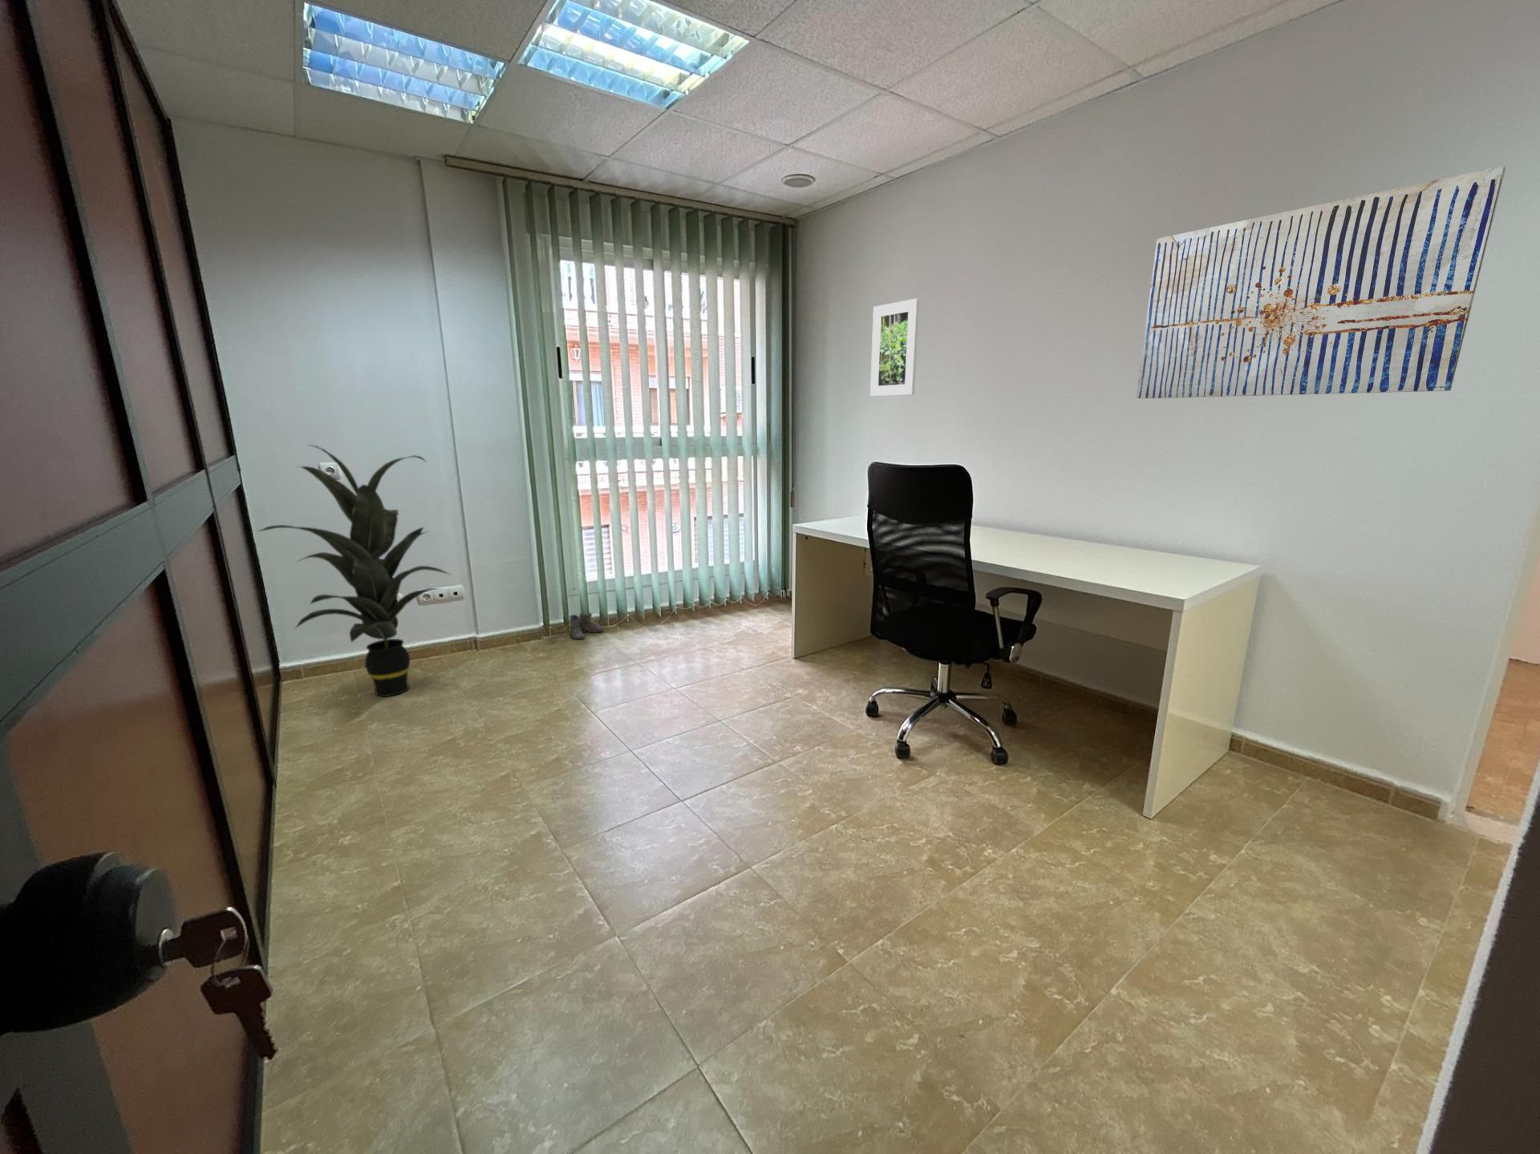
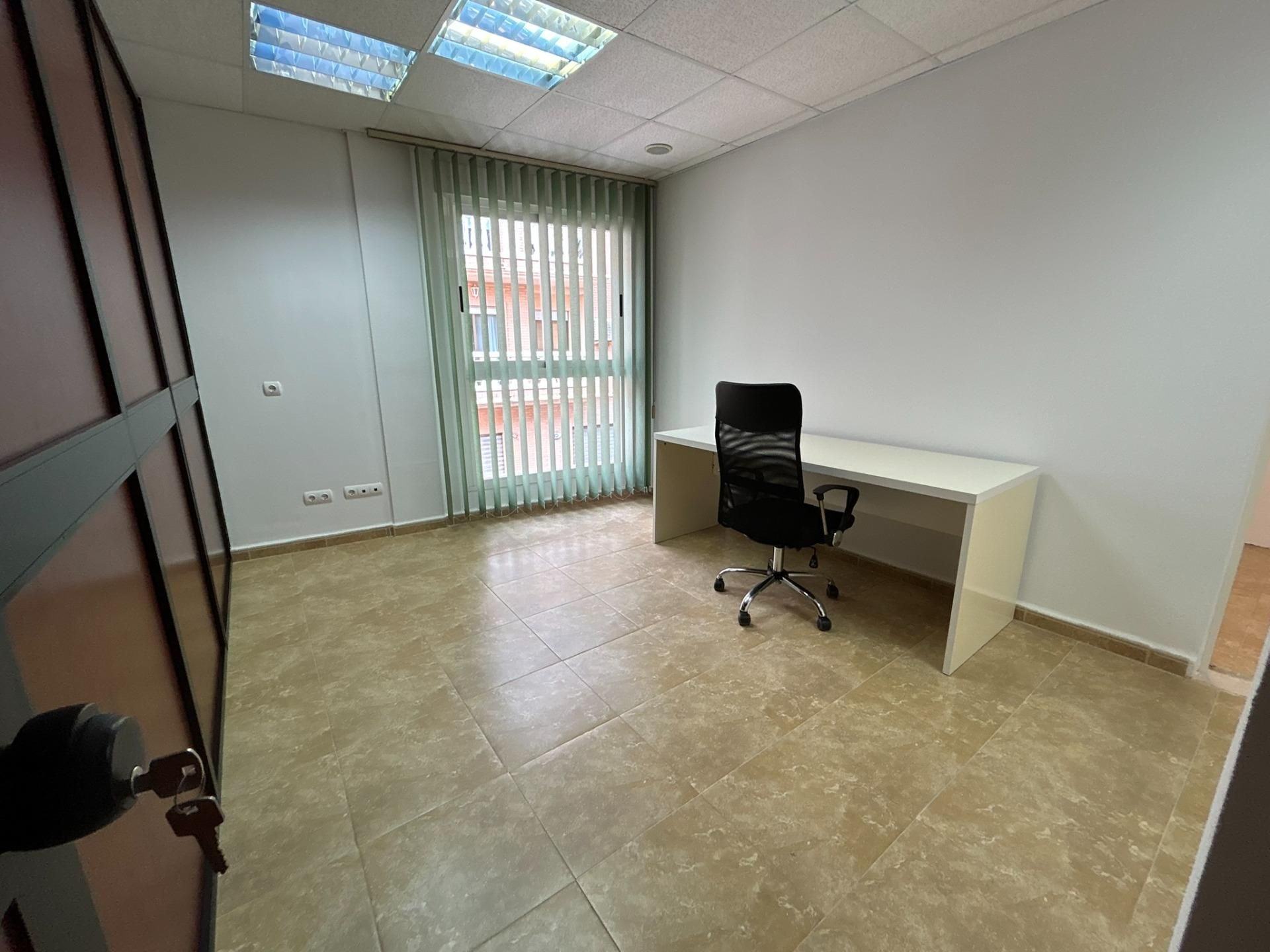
- wall art (1285, 304)
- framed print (892, 349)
- indoor plant (364, 573)
- boots (582, 624)
